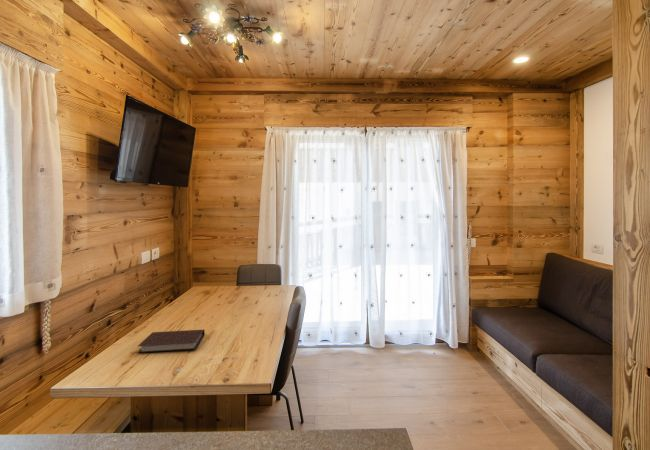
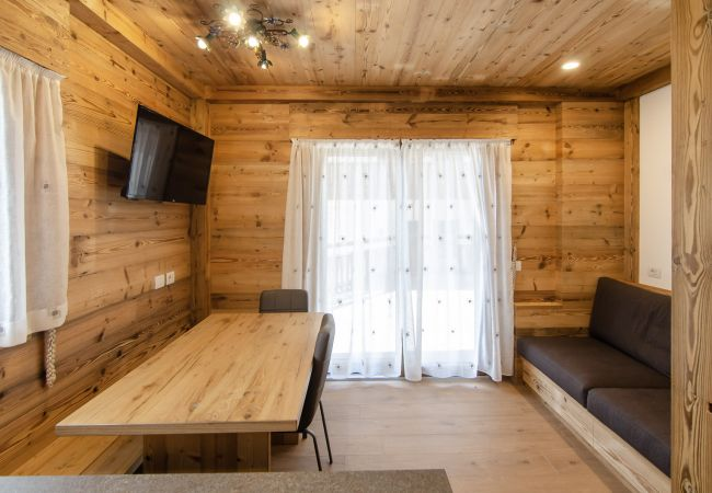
- notebook (173, 340)
